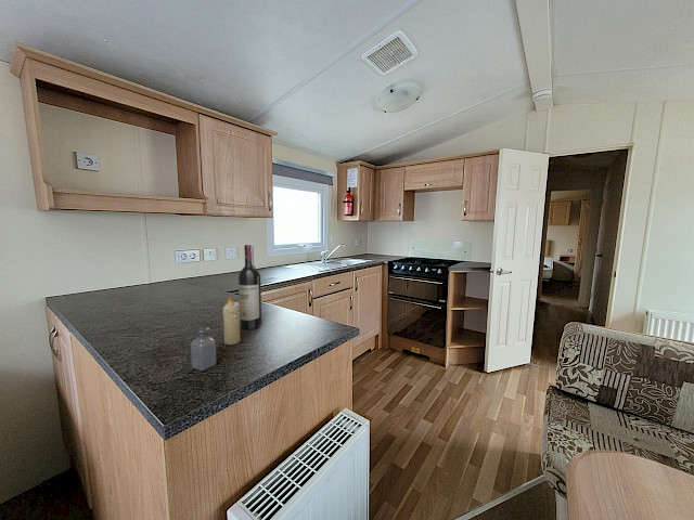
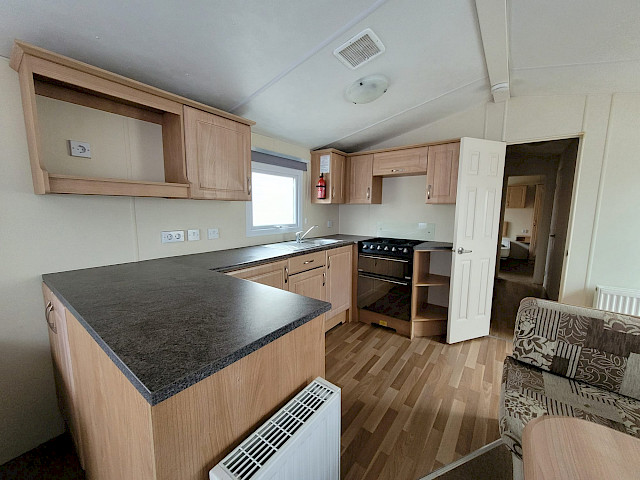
- wine bottle (249, 286)
- saltshaker (203, 347)
- candle (231, 318)
